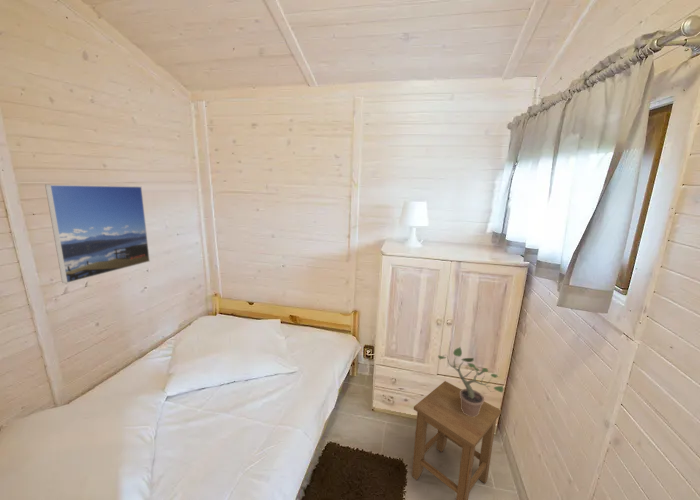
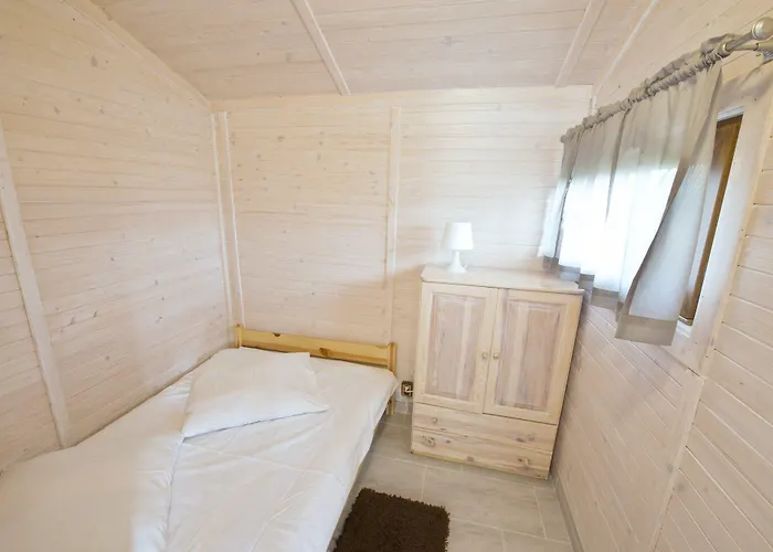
- stool (454, 442)
- potted plant (469, 380)
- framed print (106, 229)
